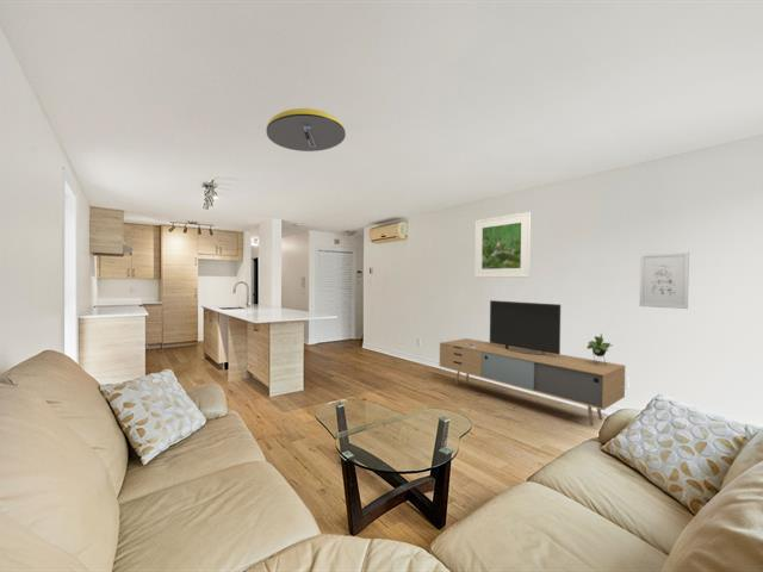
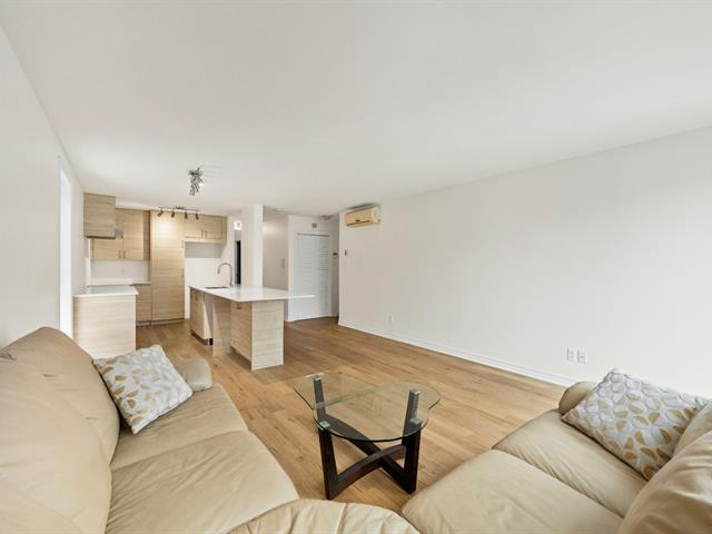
- ceiling light (306, 128)
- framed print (501, 247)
- media console (519, 350)
- wall art (663, 280)
